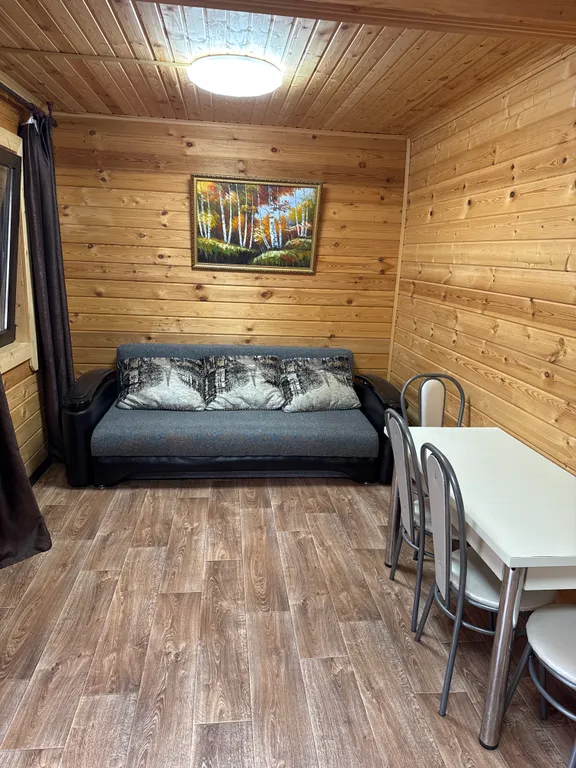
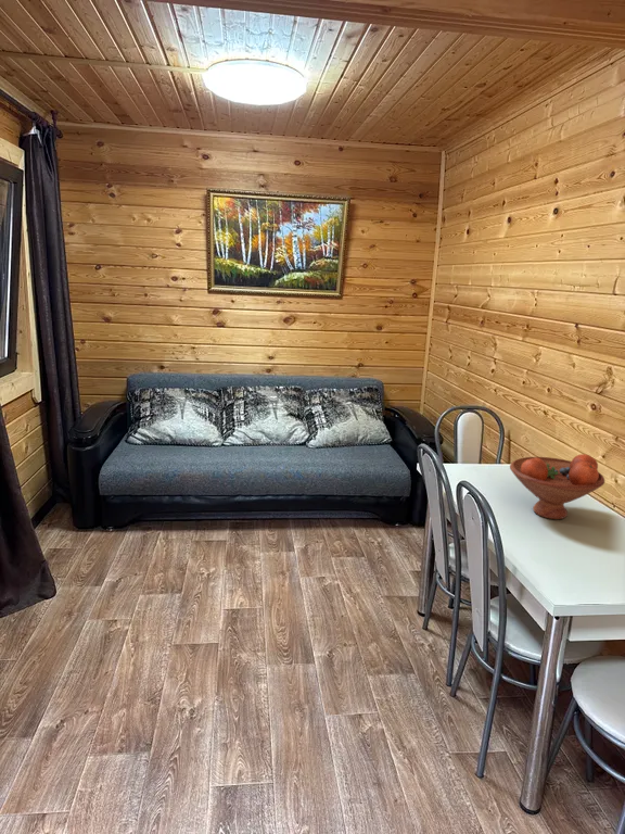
+ fruit bowl (553, 483)
